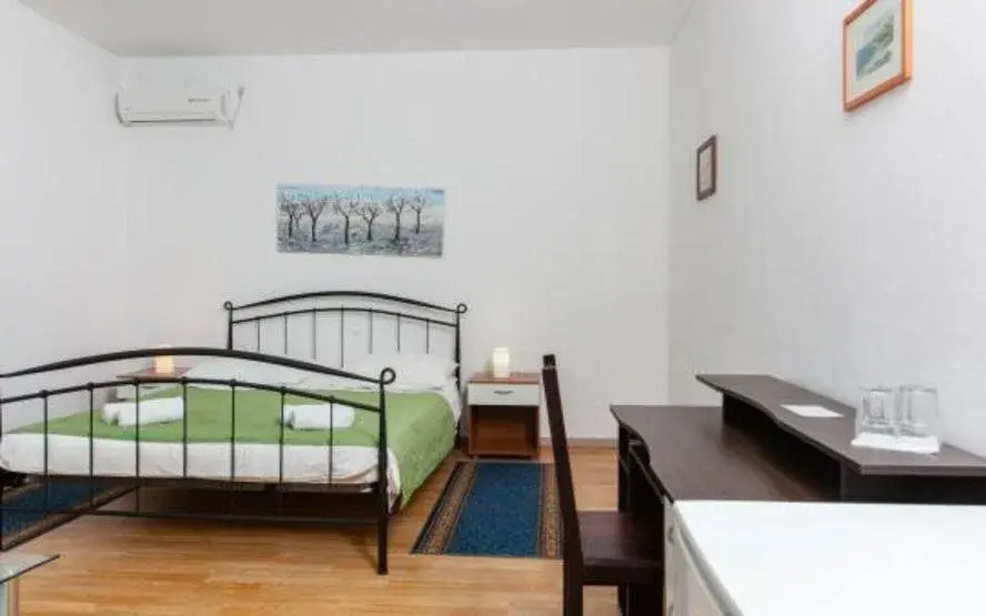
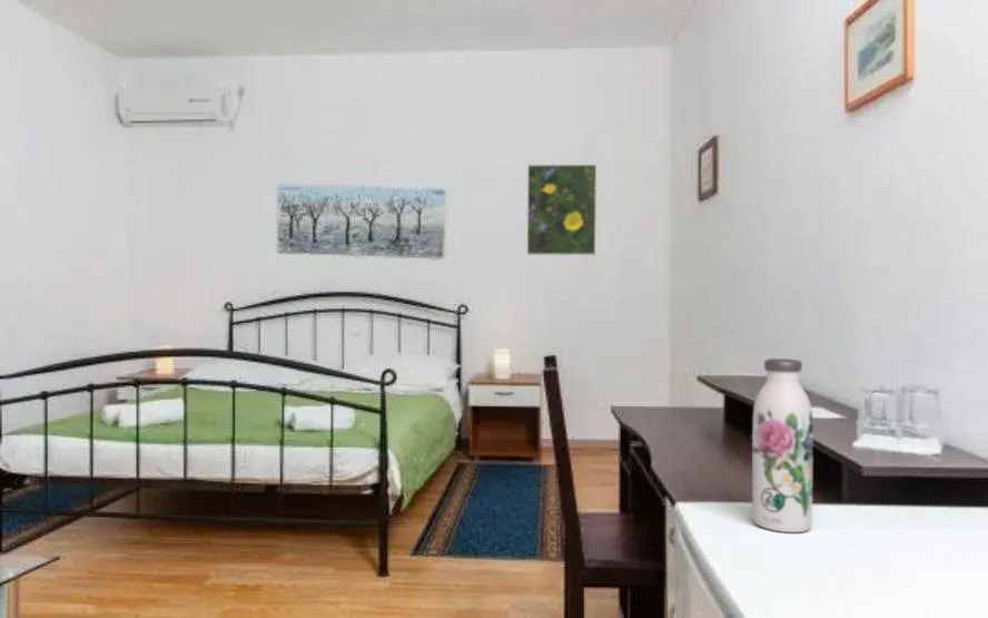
+ water bottle (782, 441)
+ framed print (561, 209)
